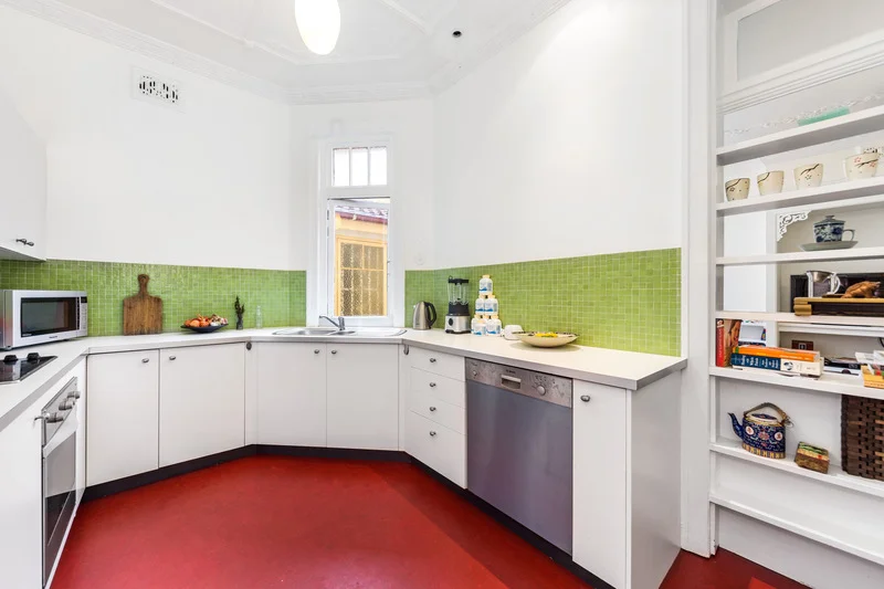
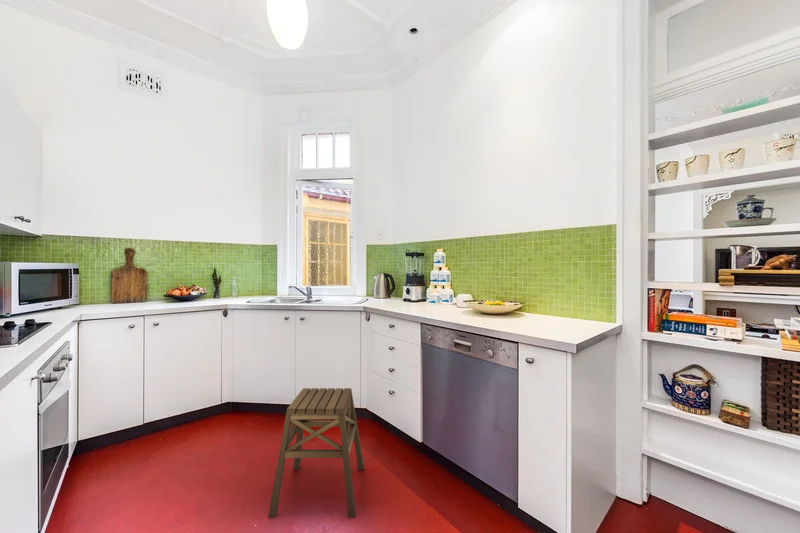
+ stool (323, 440)
